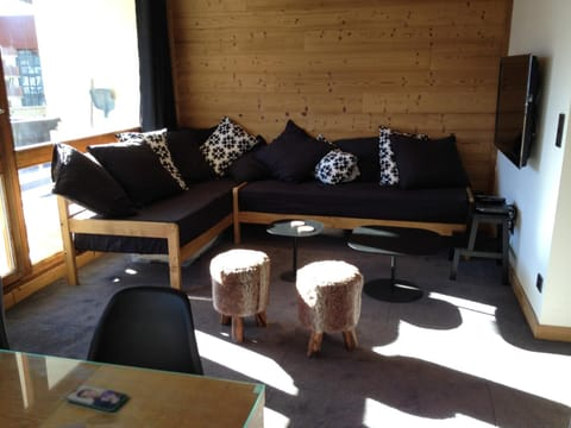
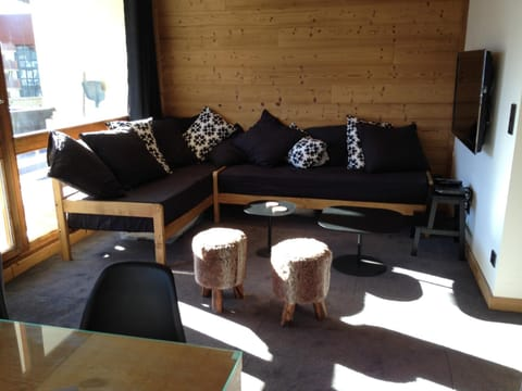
- smartphone (96, 397)
